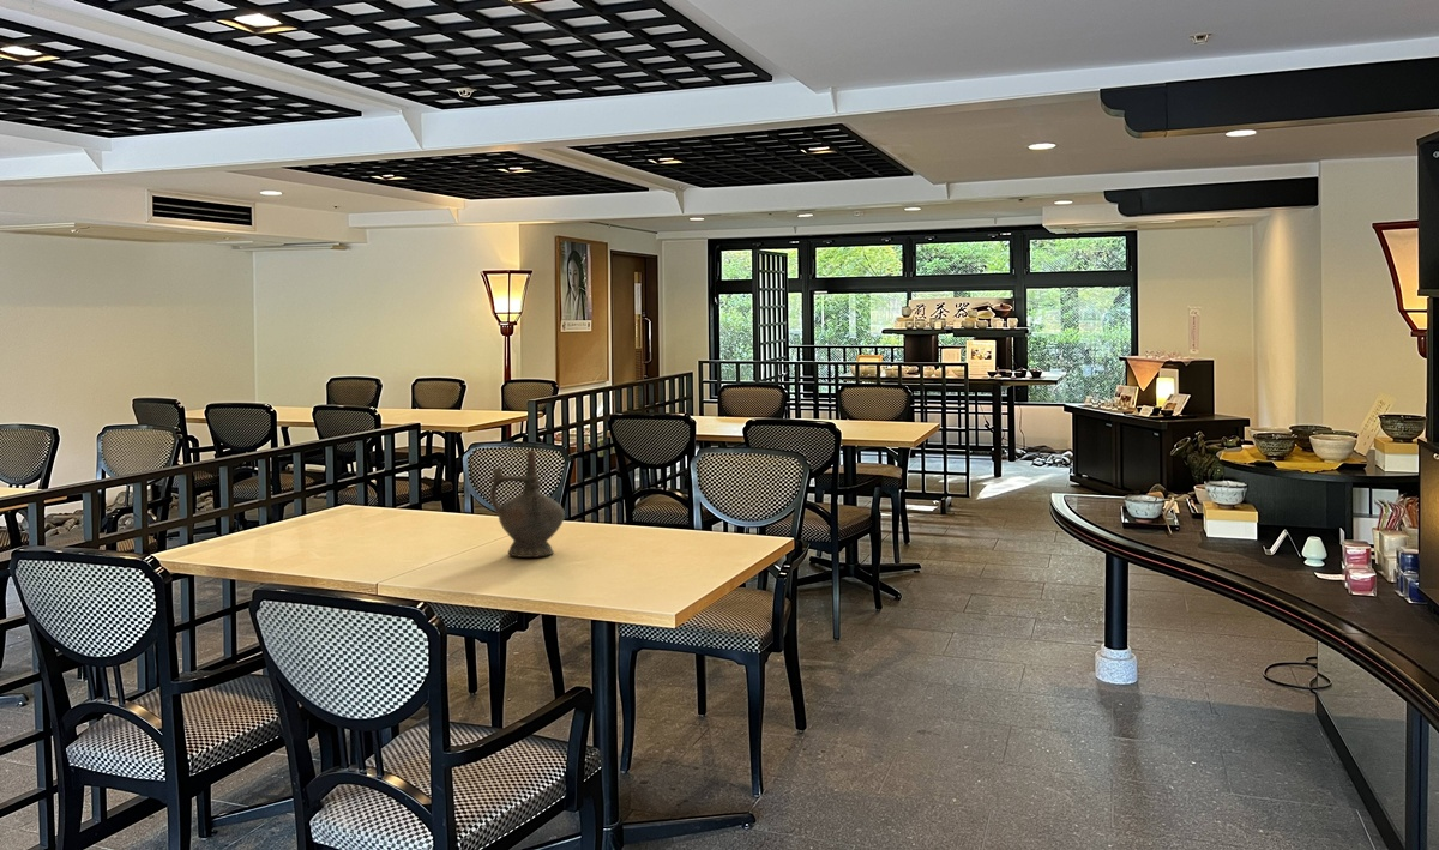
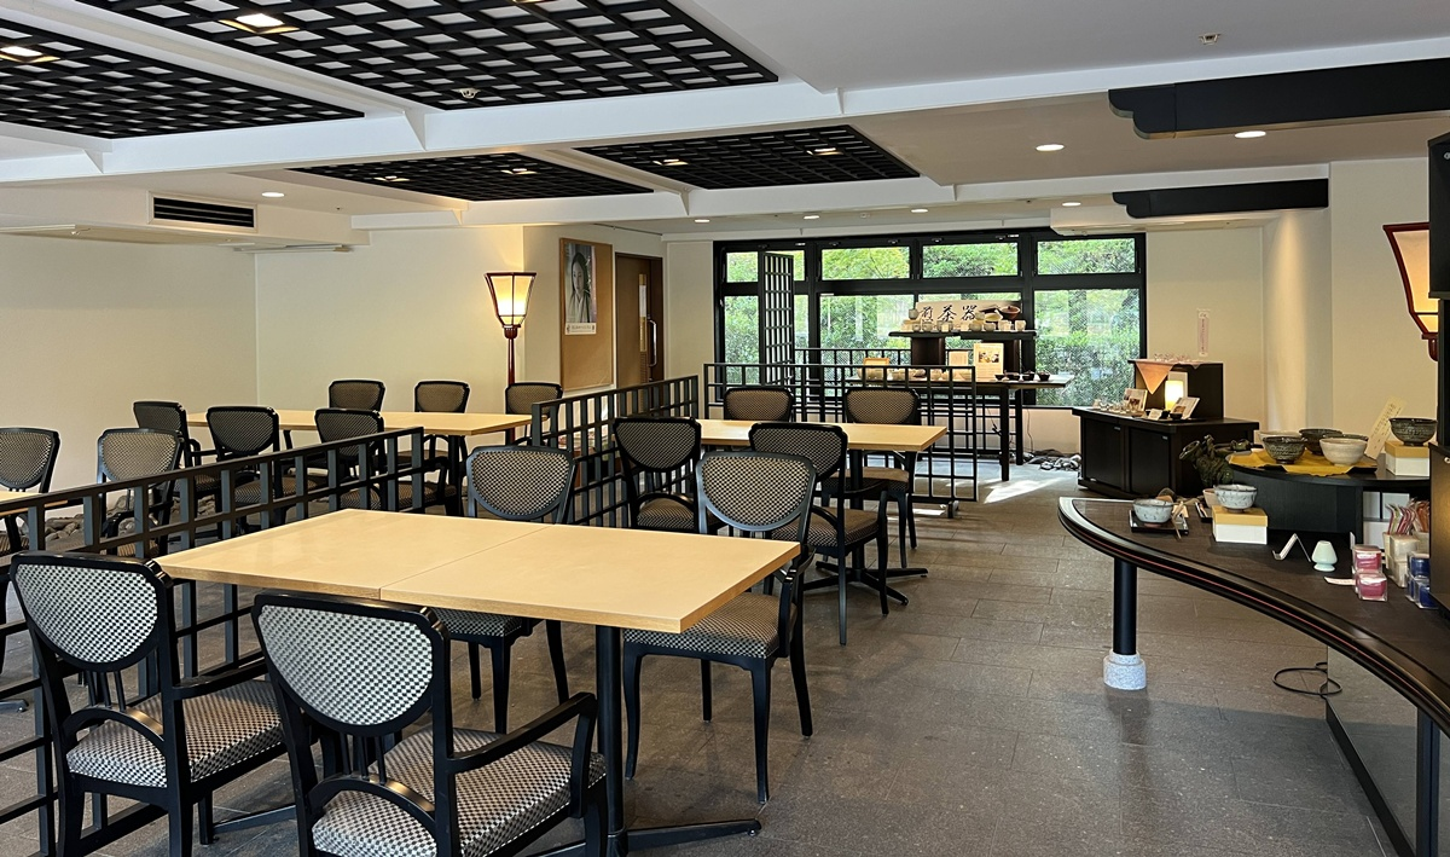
- ceremonial vessel (526, 502)
